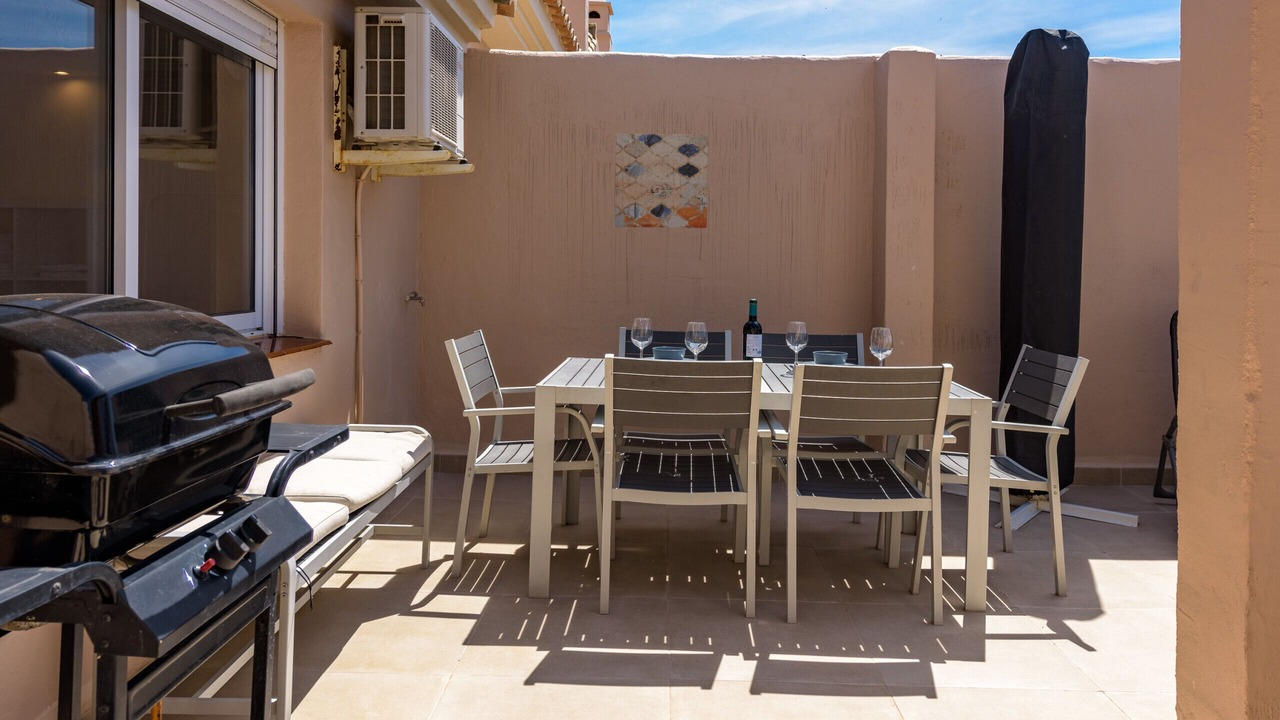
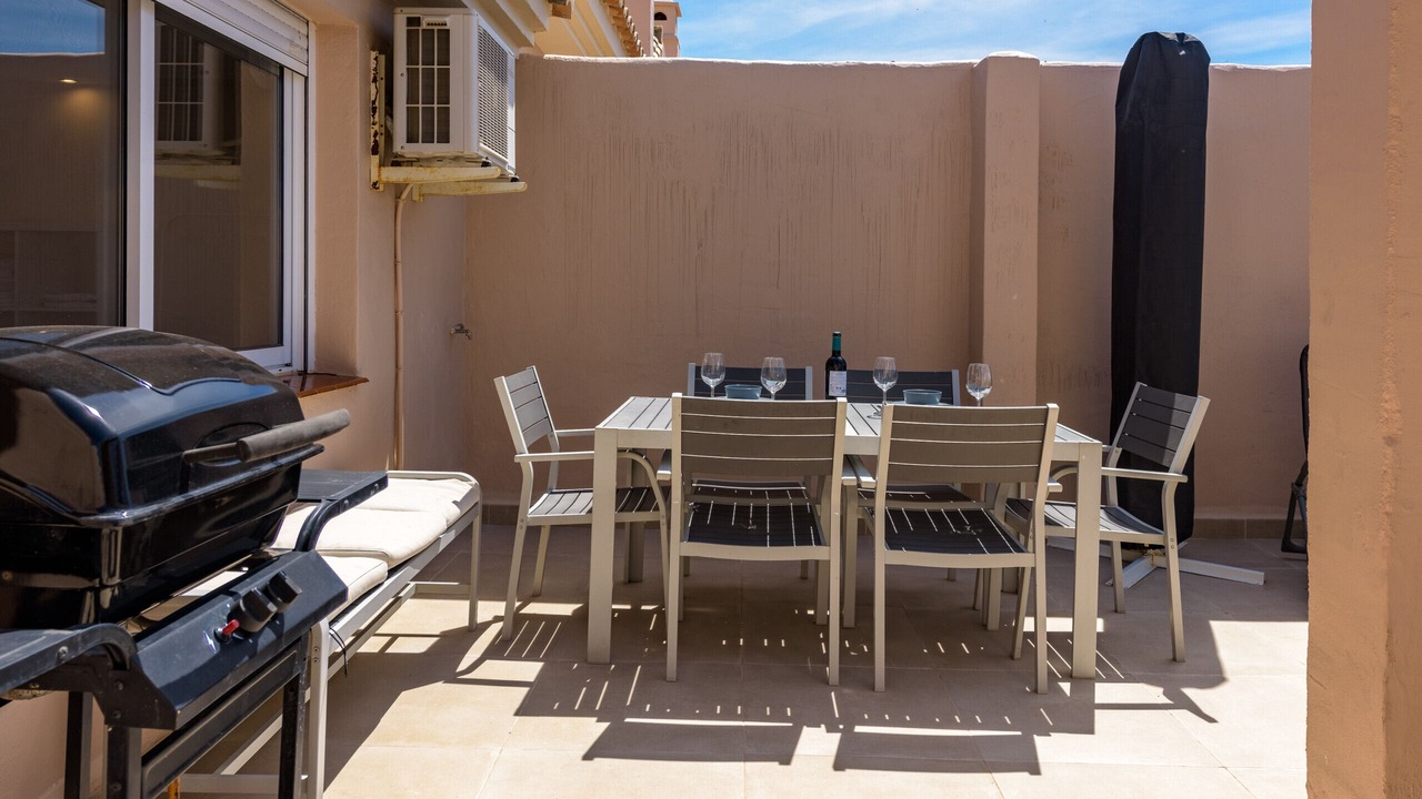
- wall art (661, 181)
